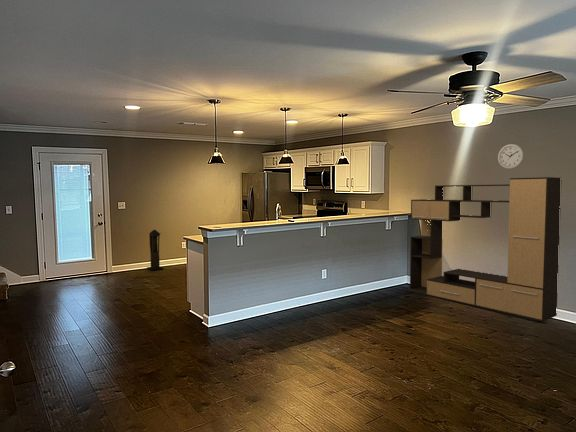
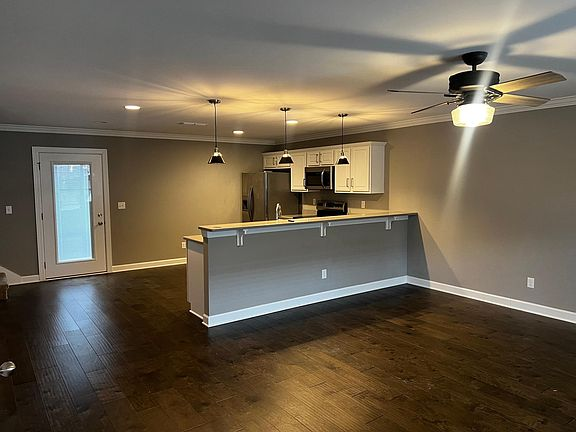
- wall clock (510, 156)
- lantern (154, 249)
- media console (472, 217)
